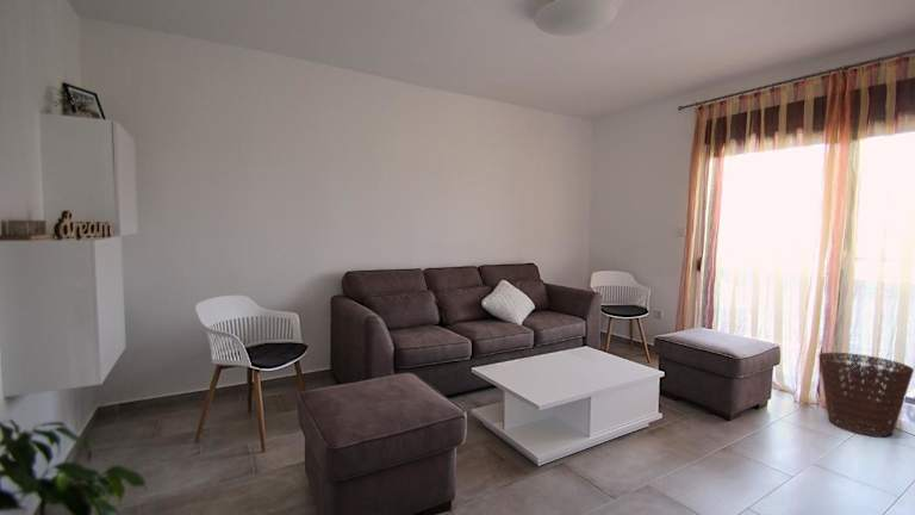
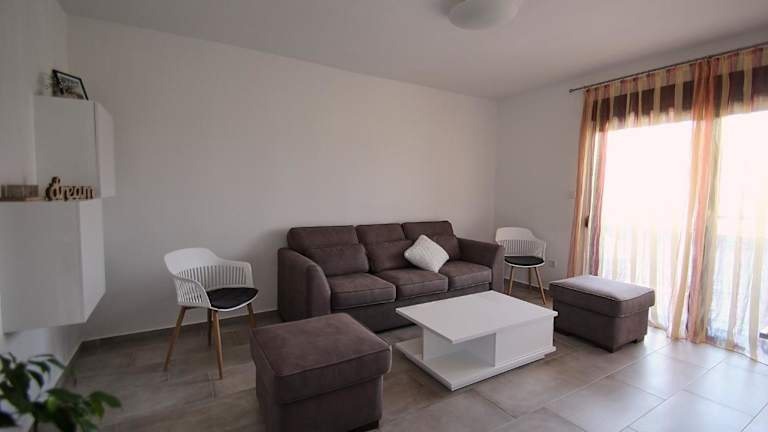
- basket (861, 393)
